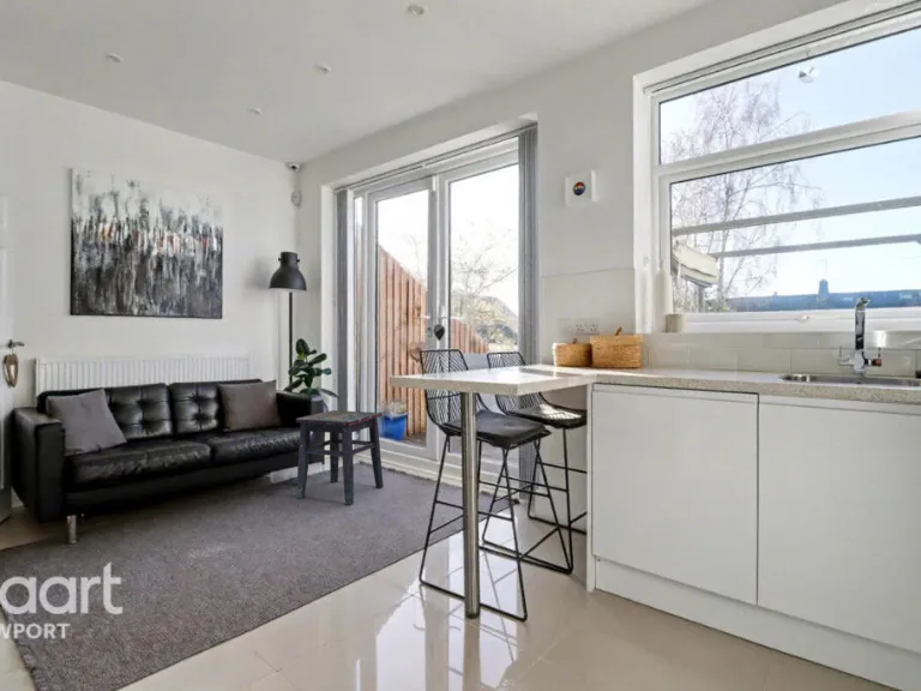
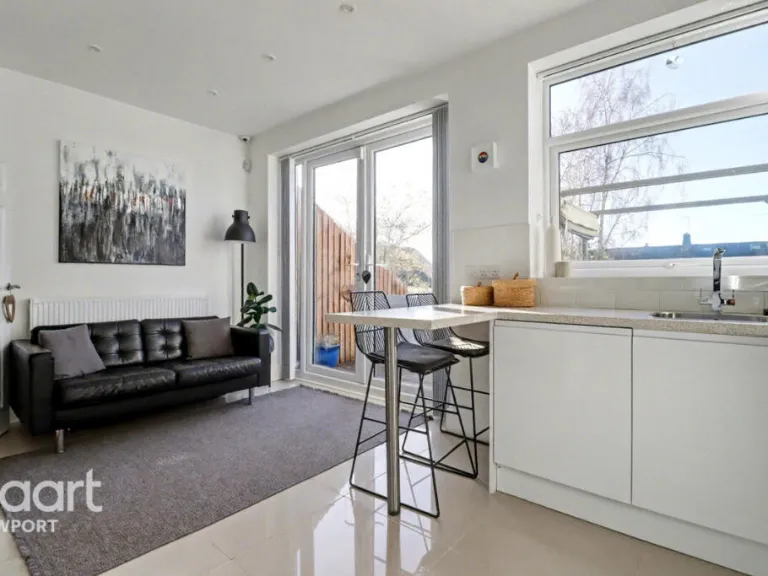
- side table (341, 453)
